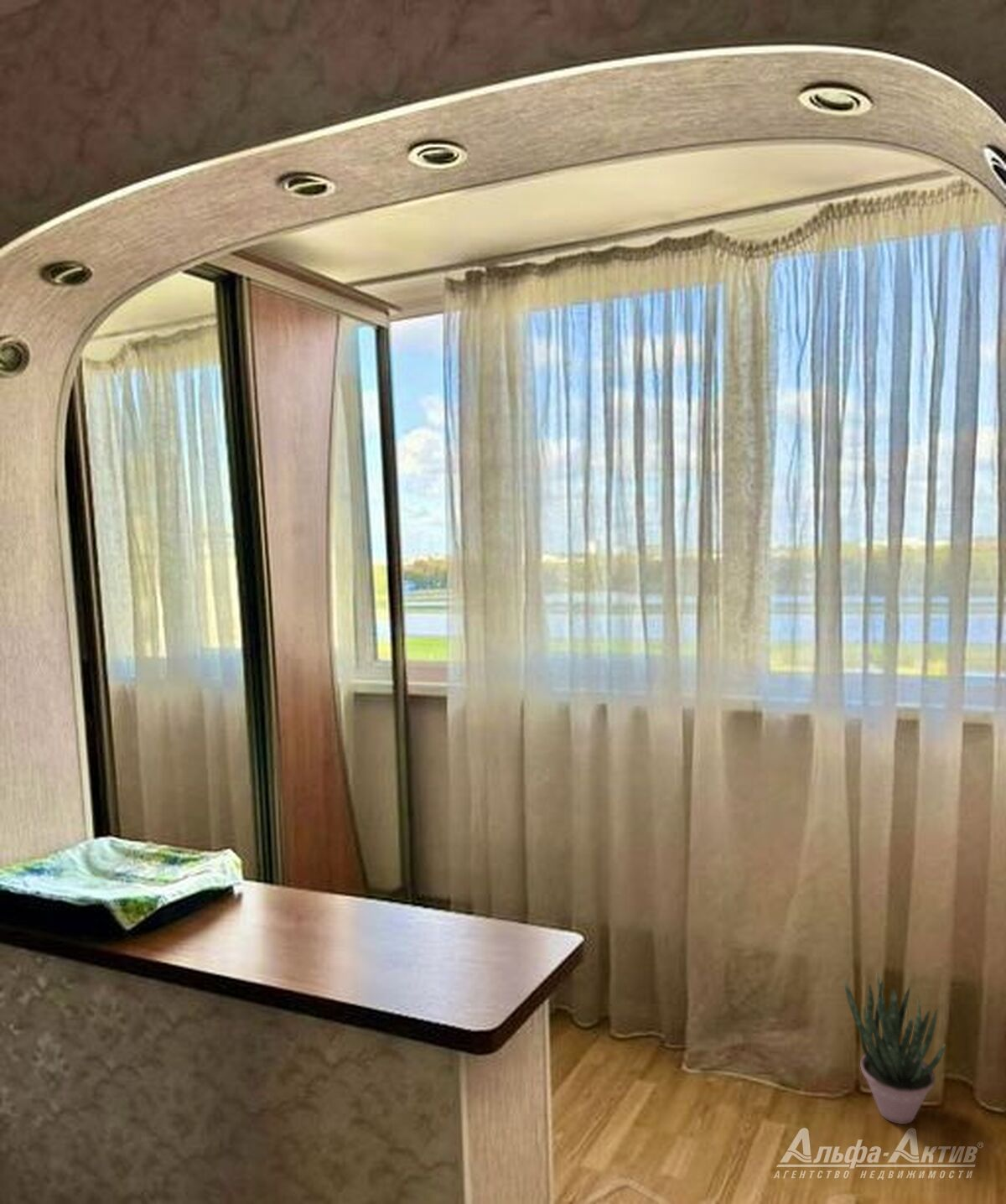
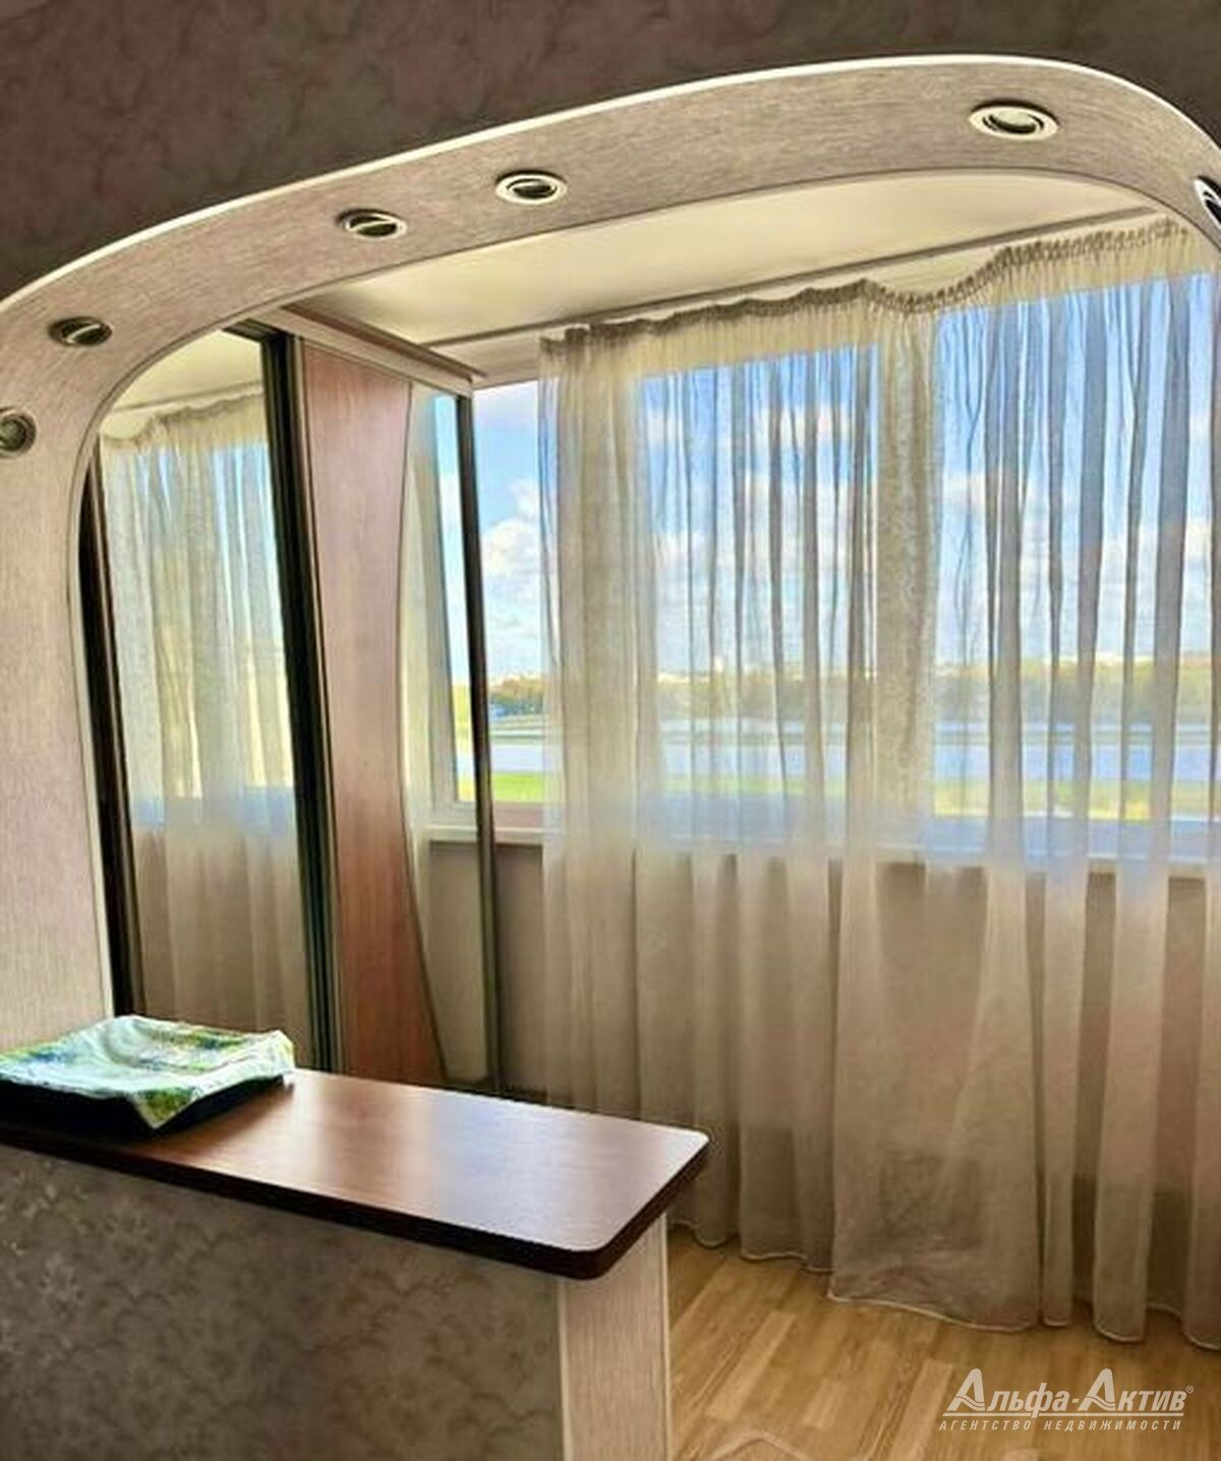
- potted plant (892, 1050)
